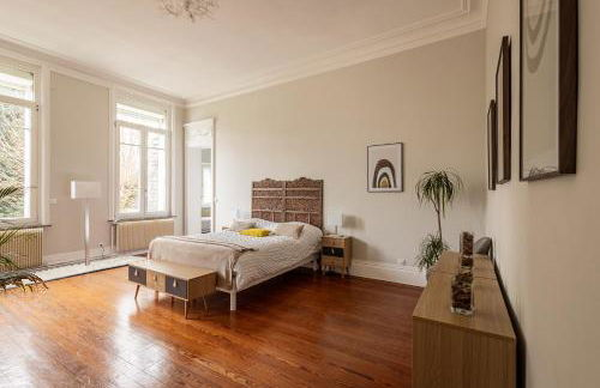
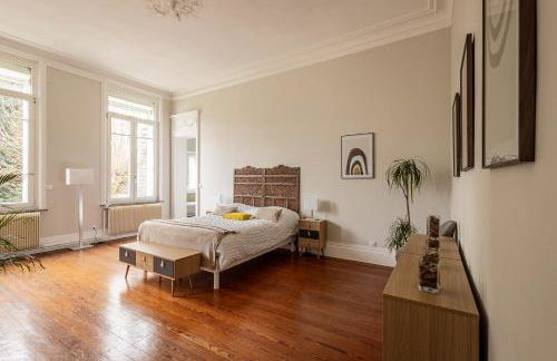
- rug (74, 269)
